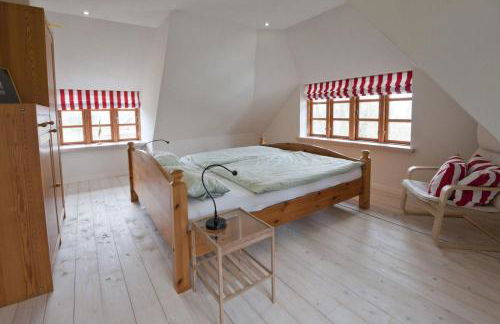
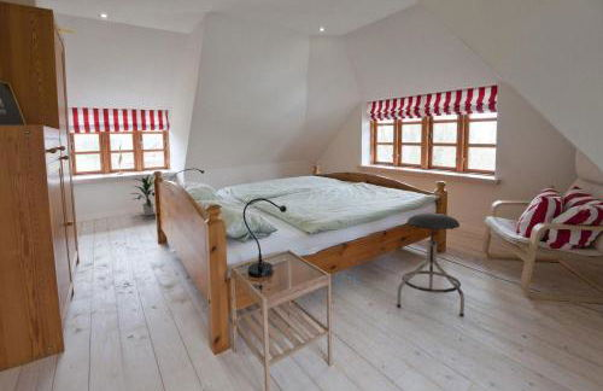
+ indoor plant (146, 193)
+ stool (427, 259)
